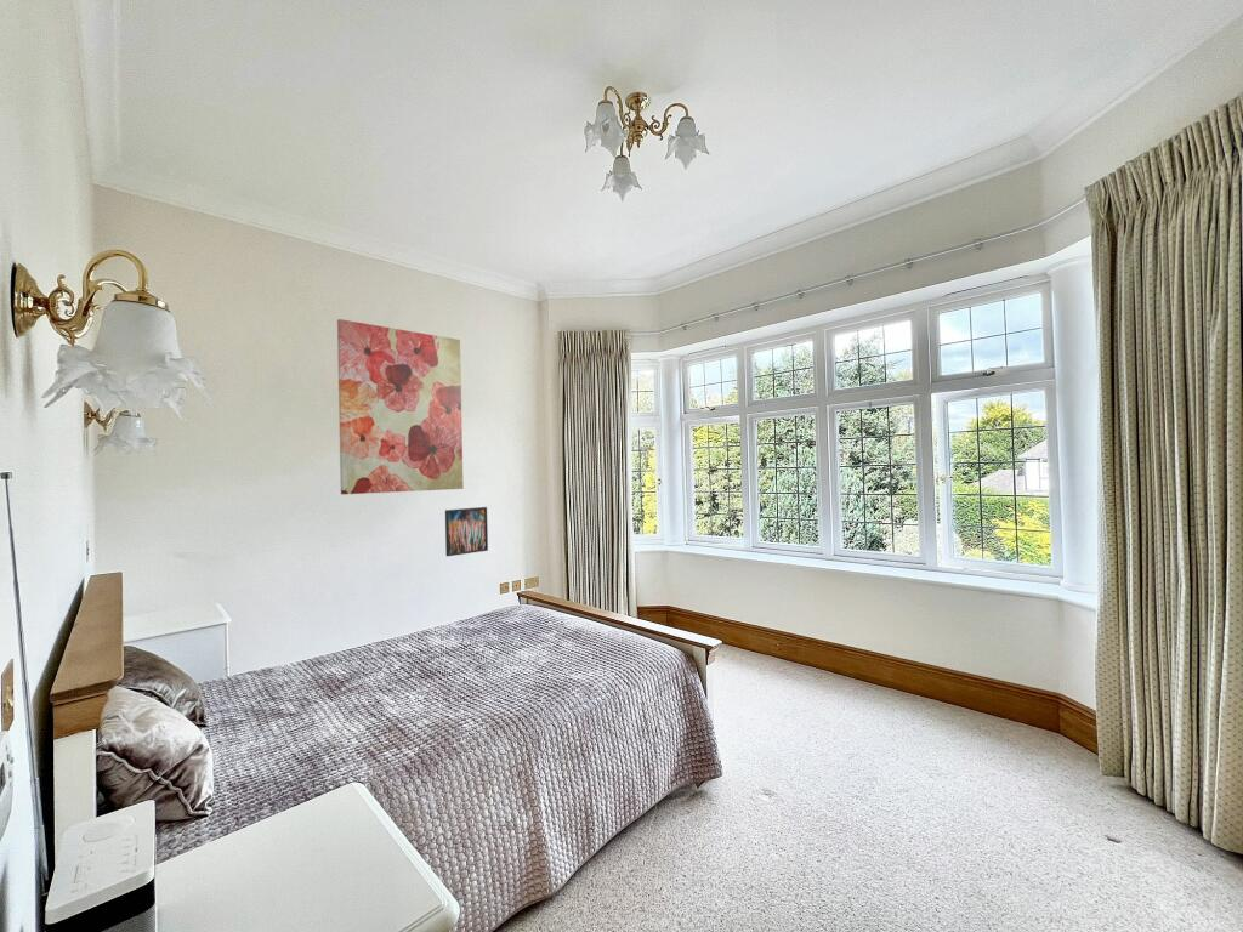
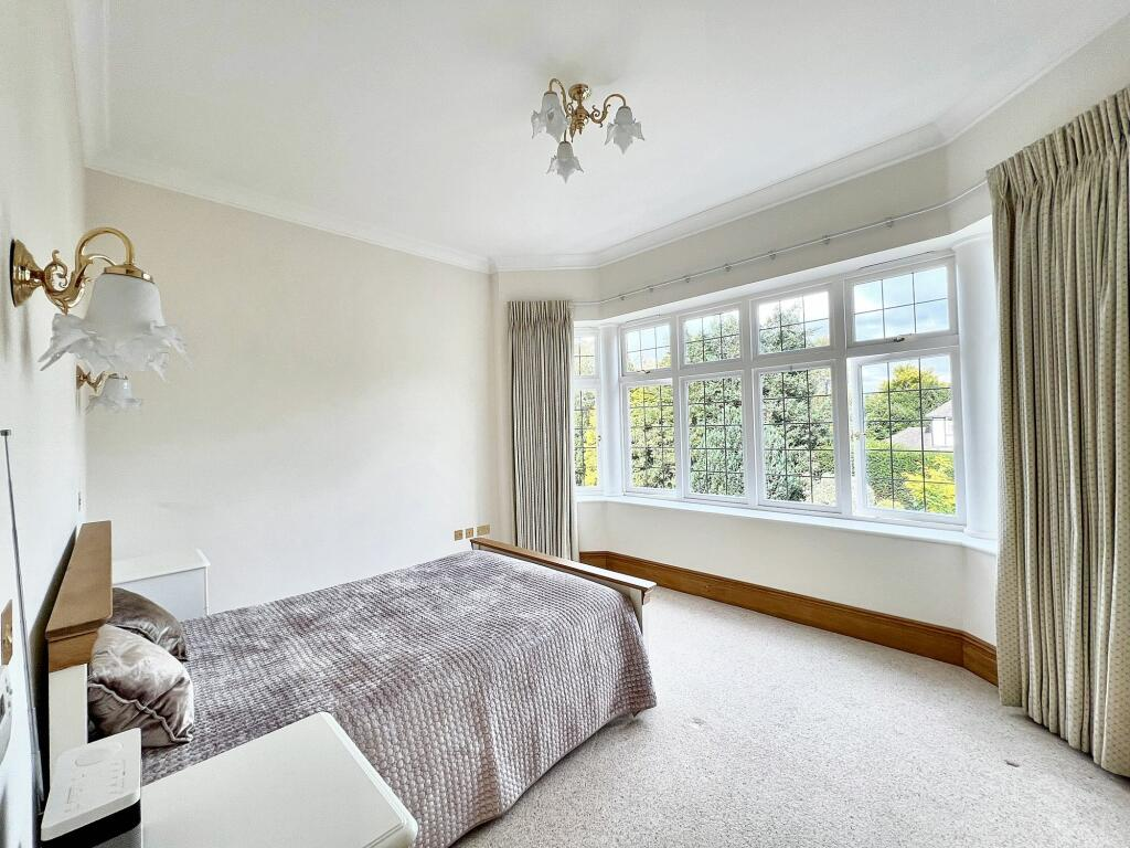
- wall art (404, 410)
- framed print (466, 530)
